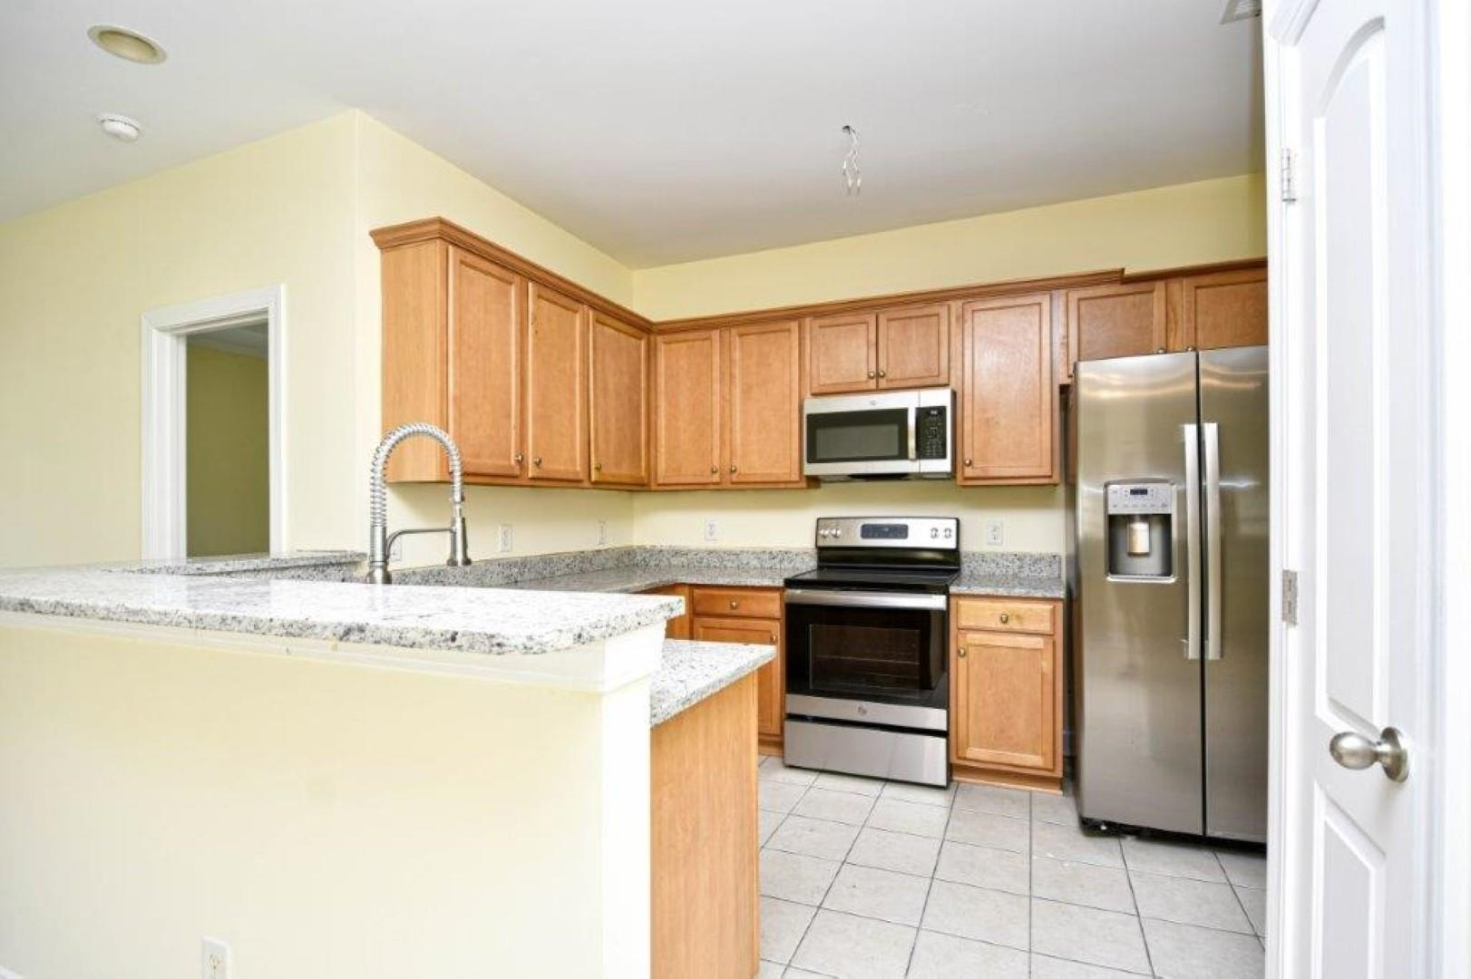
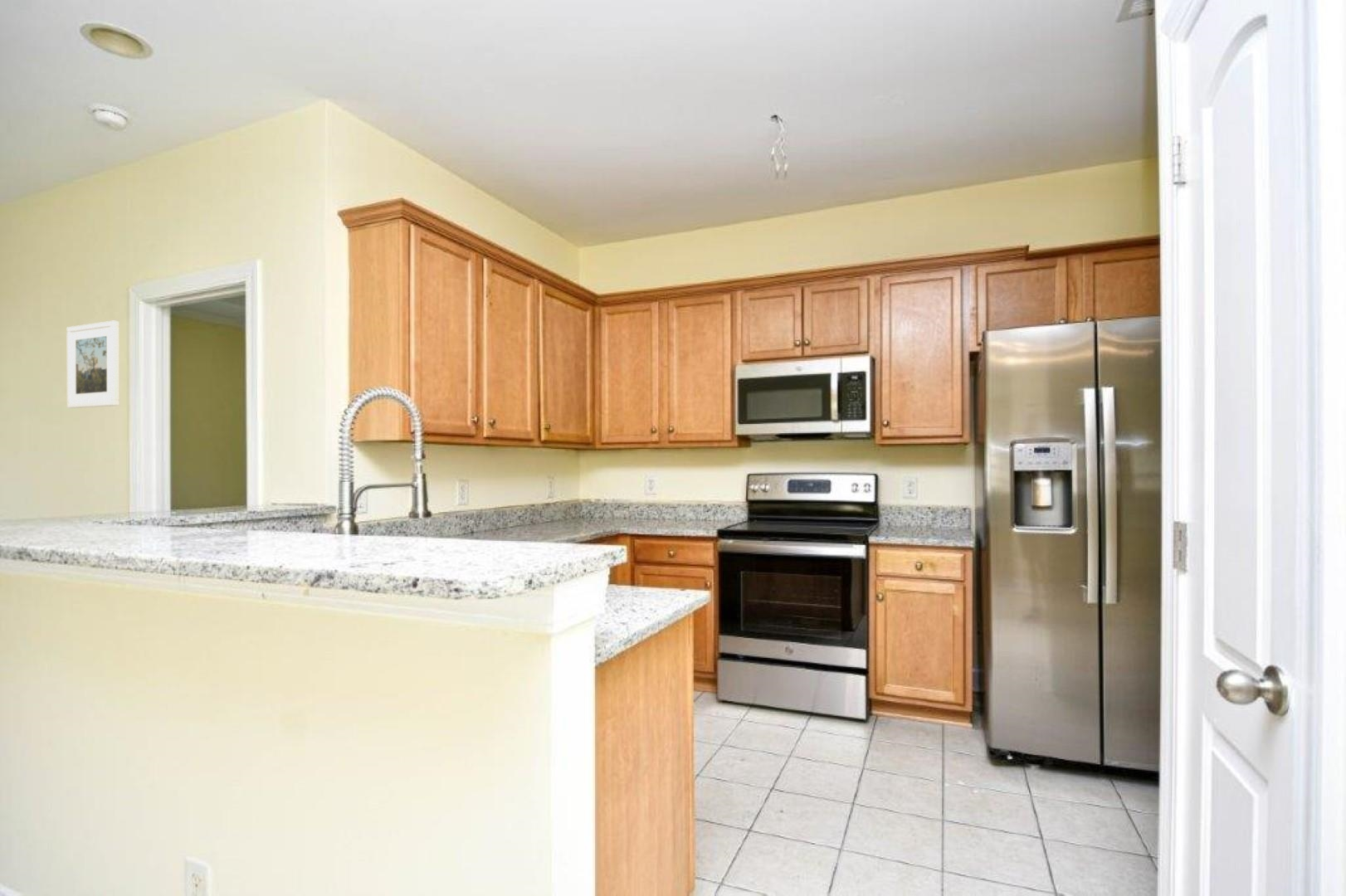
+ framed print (92, 365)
